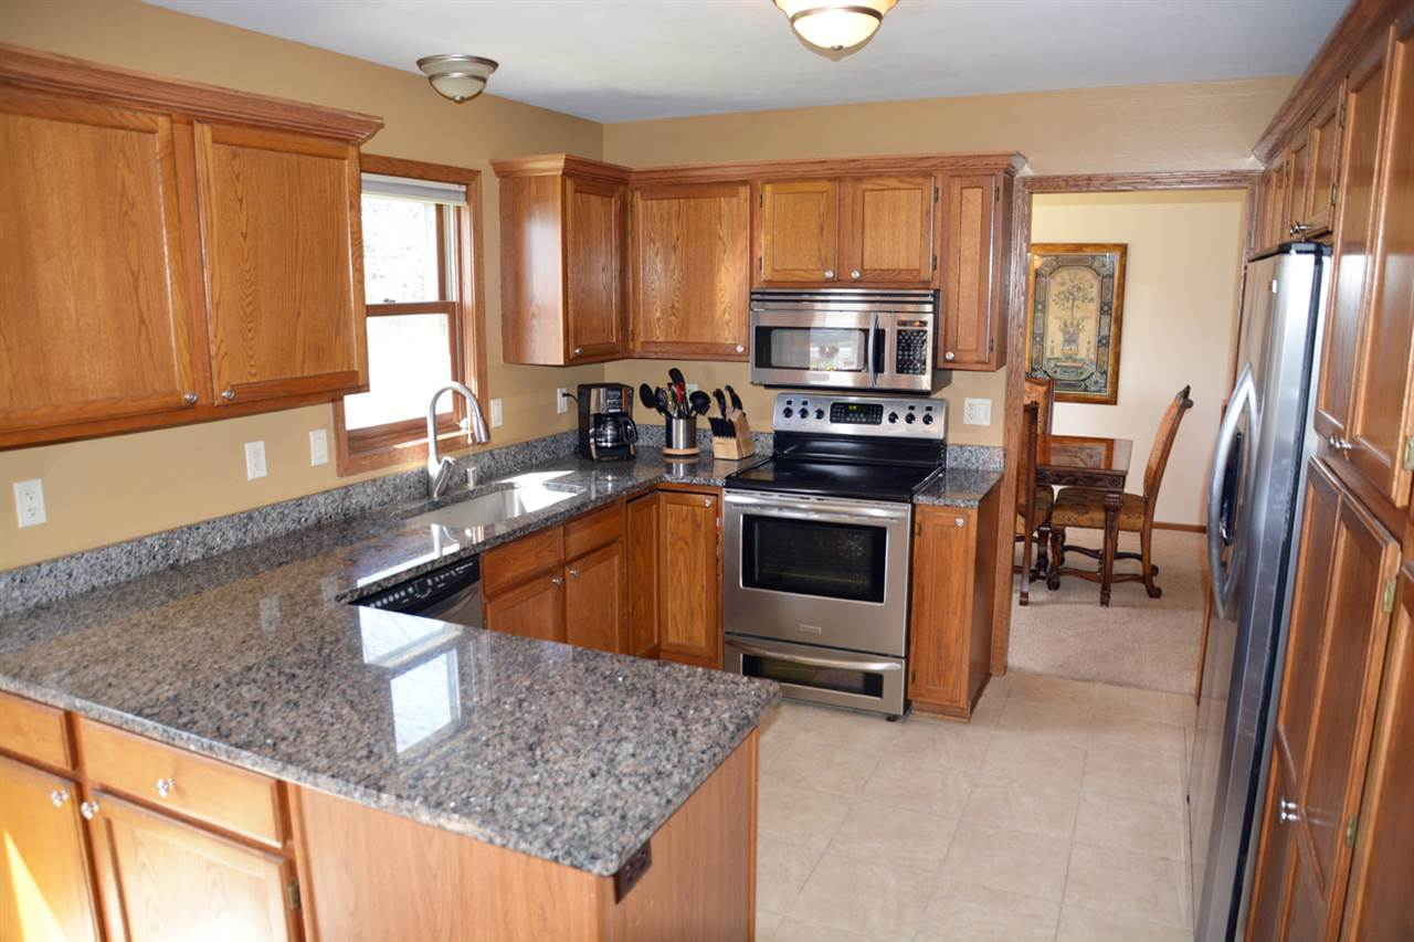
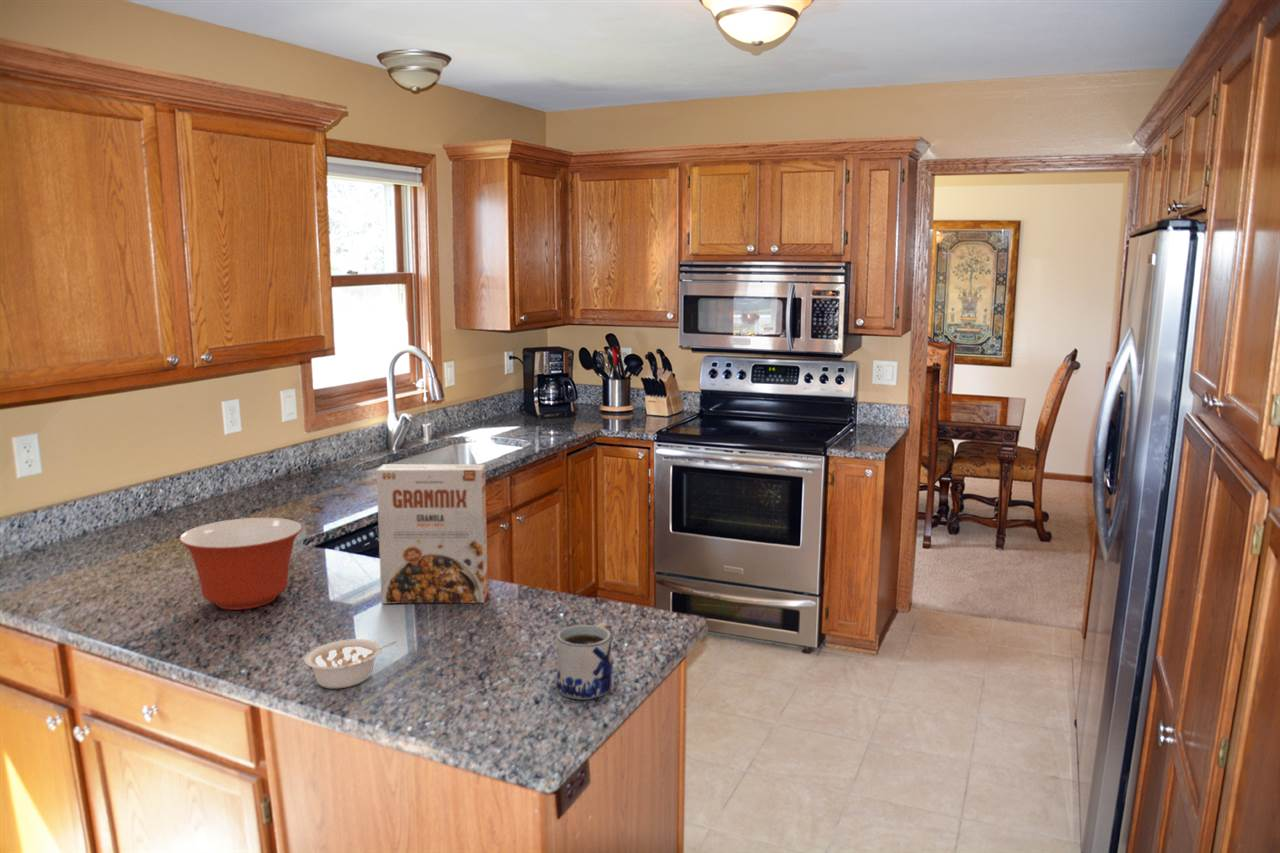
+ cereal box (433, 533)
+ legume (346, 661)
+ mixing bowl (244, 566)
+ mug (587, 657)
